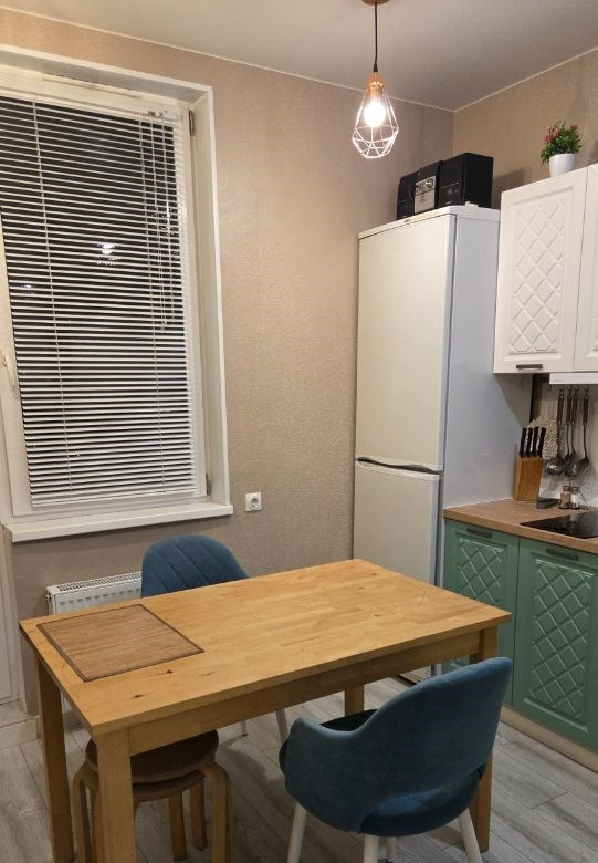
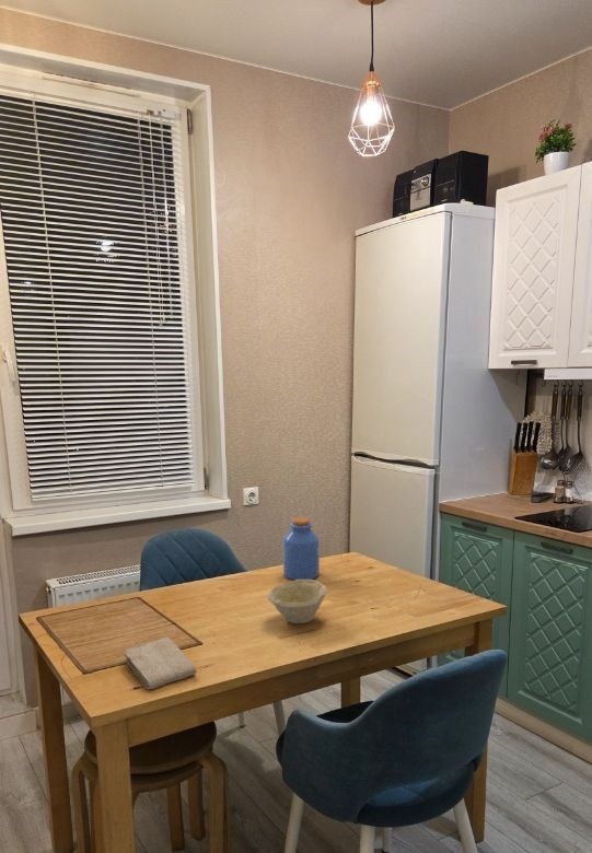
+ bowl (298, 604)
+ washcloth (159, 661)
+ jar (301, 547)
